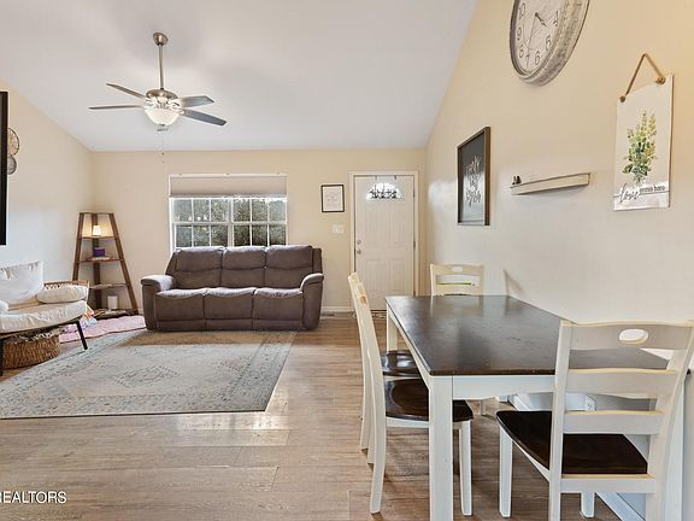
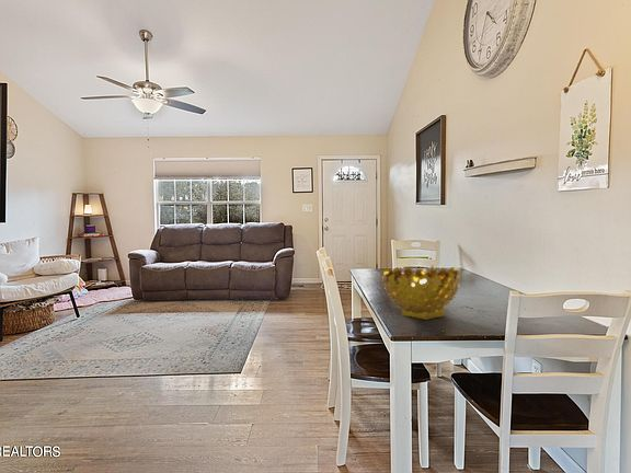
+ decorative bowl (420, 291)
